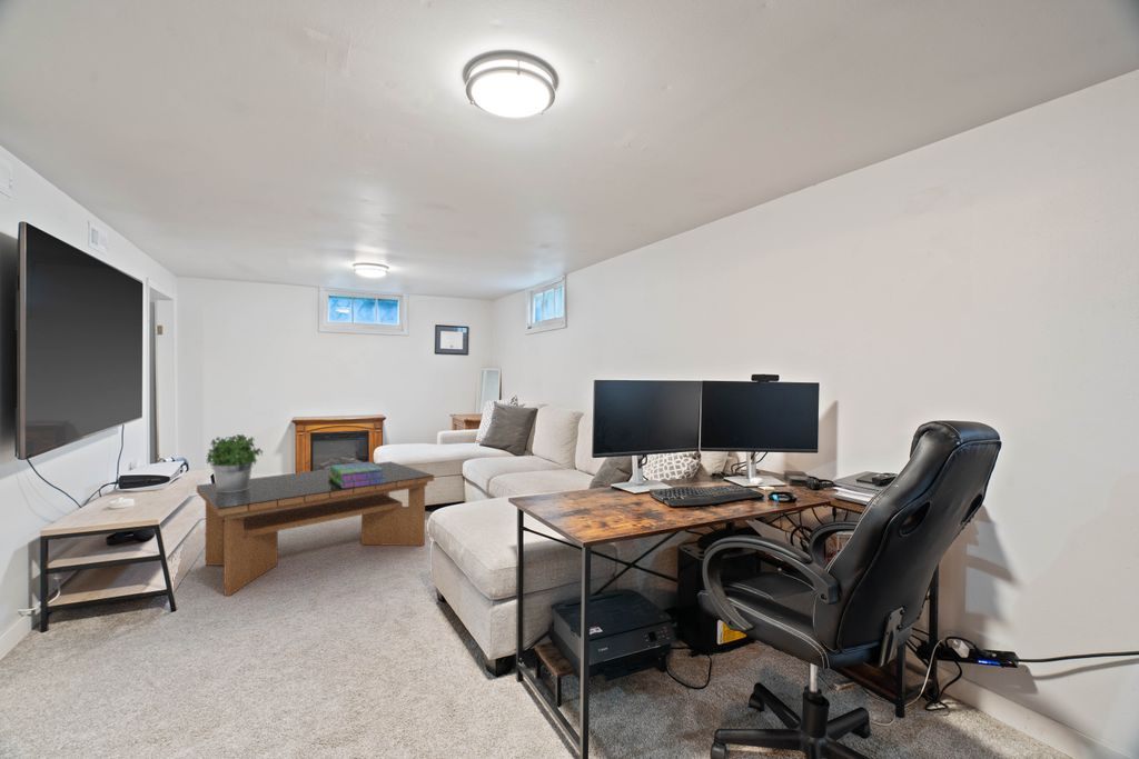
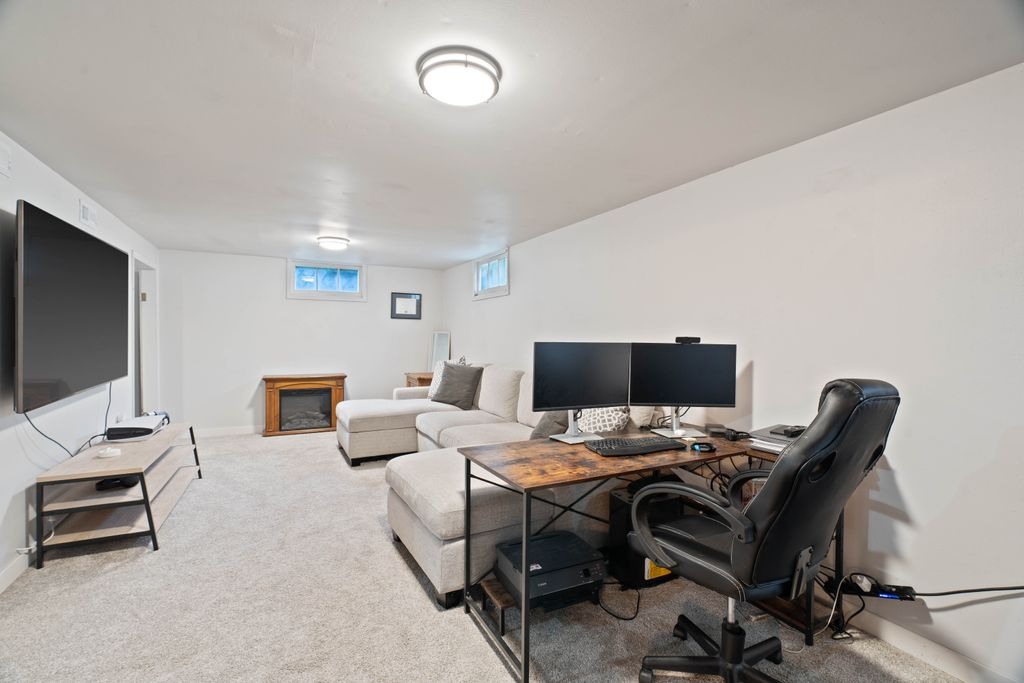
- coffee table (321, 517)
- potted plant (235, 461)
- stack of books (356, 473)
